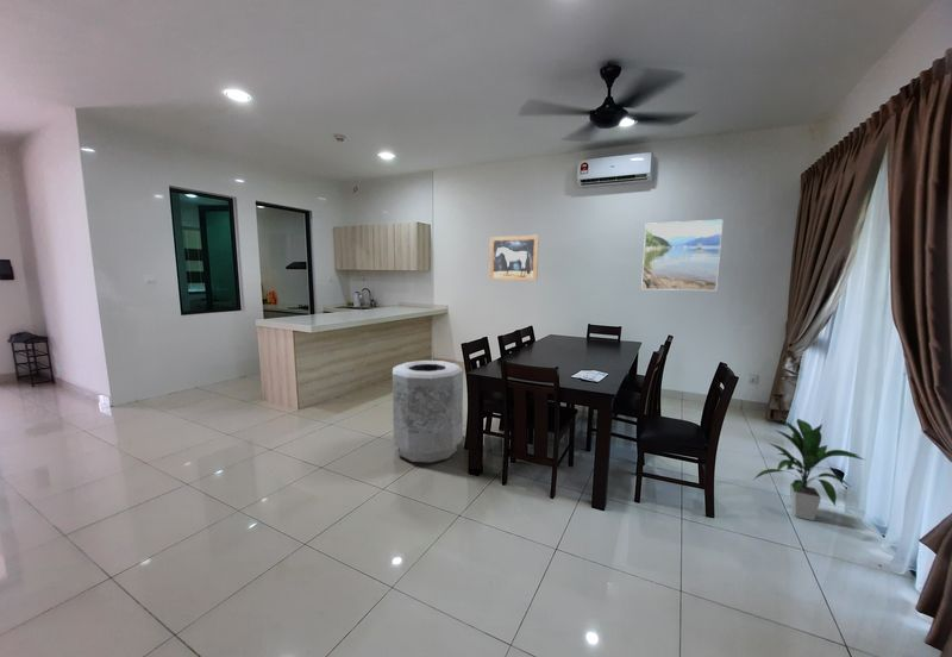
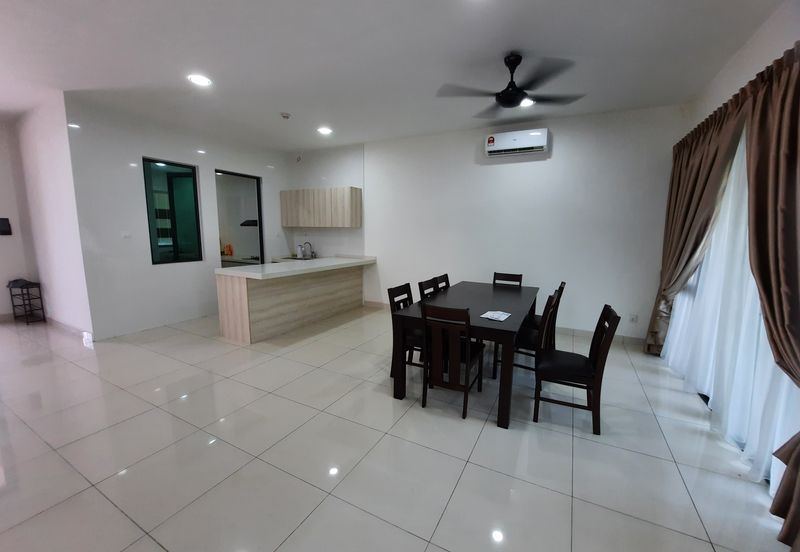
- wall art (513, 258)
- indoor plant (803, 467)
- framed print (679, 256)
- trash can (427, 407)
